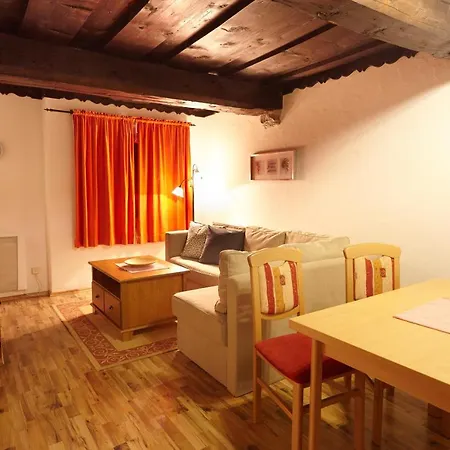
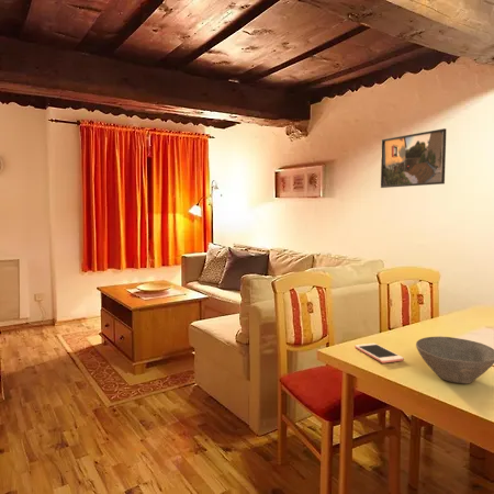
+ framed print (411, 160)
+ bowl (456, 362)
+ cell phone (378, 352)
